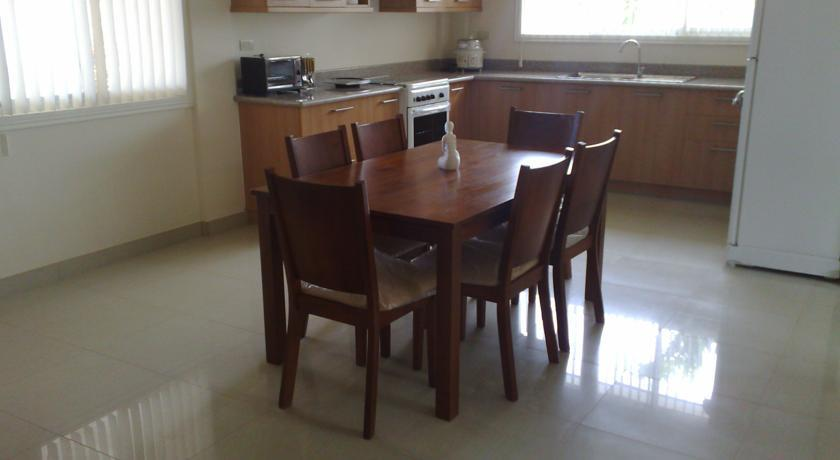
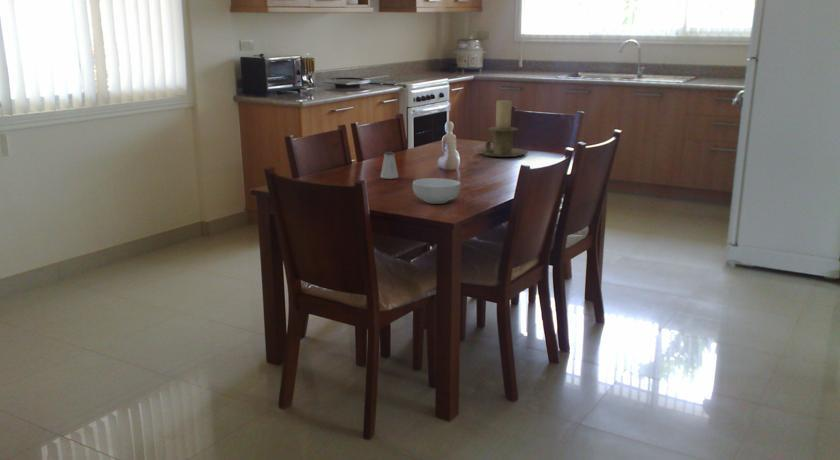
+ cereal bowl (436, 191)
+ saltshaker (389, 164)
+ candle holder (503, 127)
